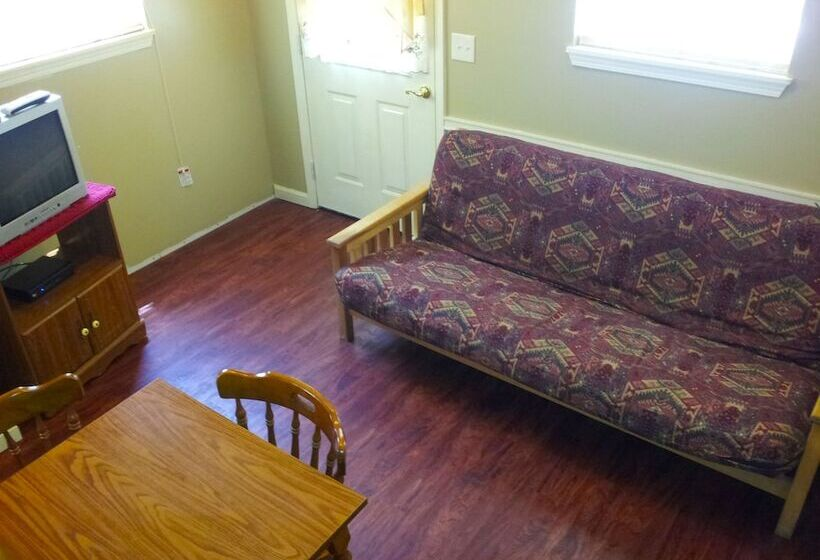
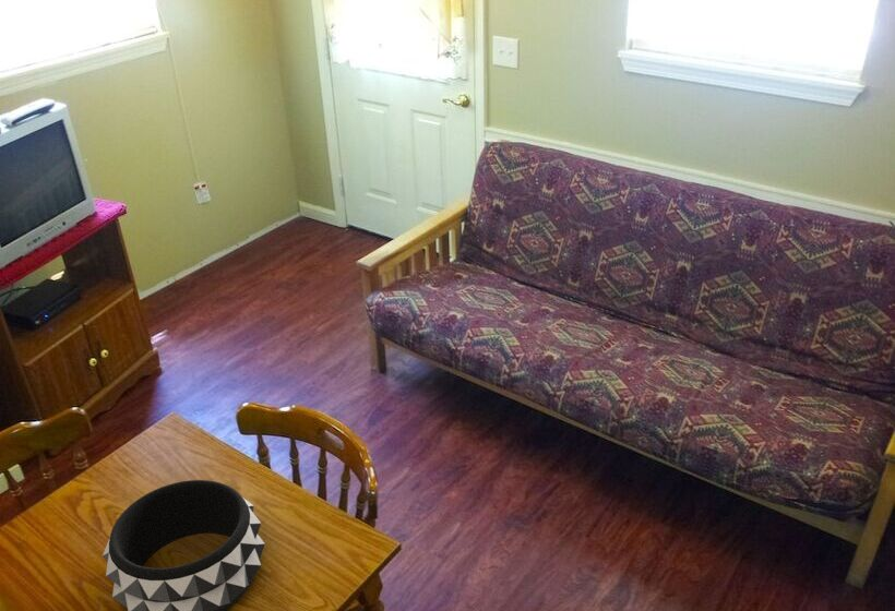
+ decorative bowl (182, 537)
